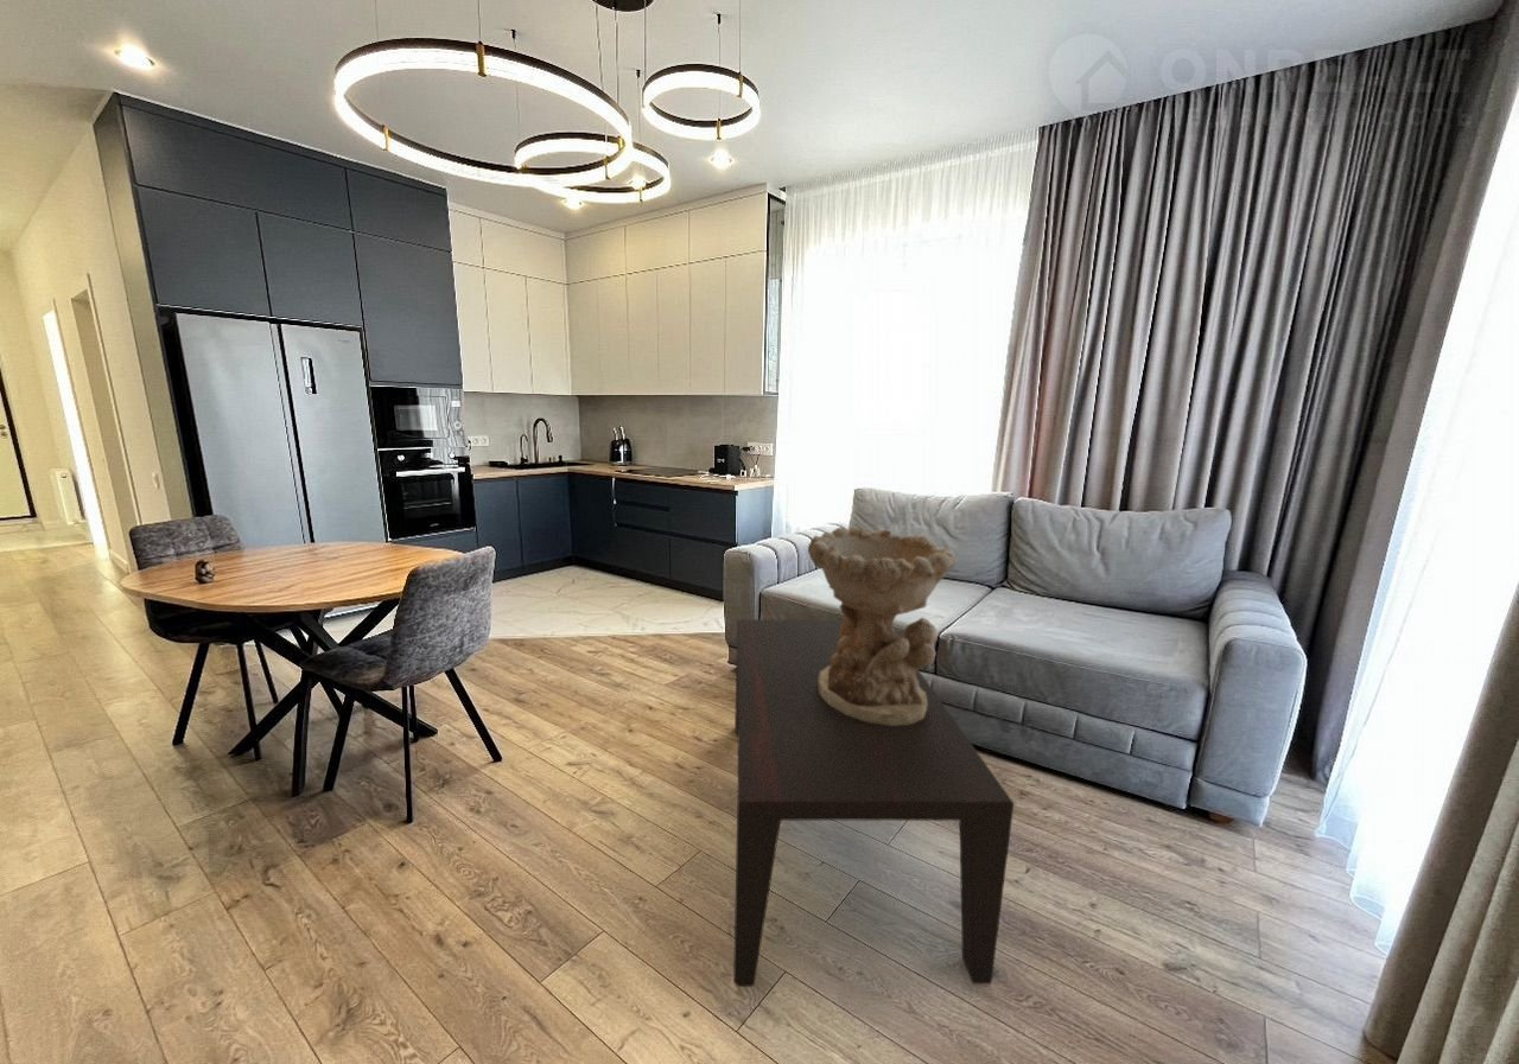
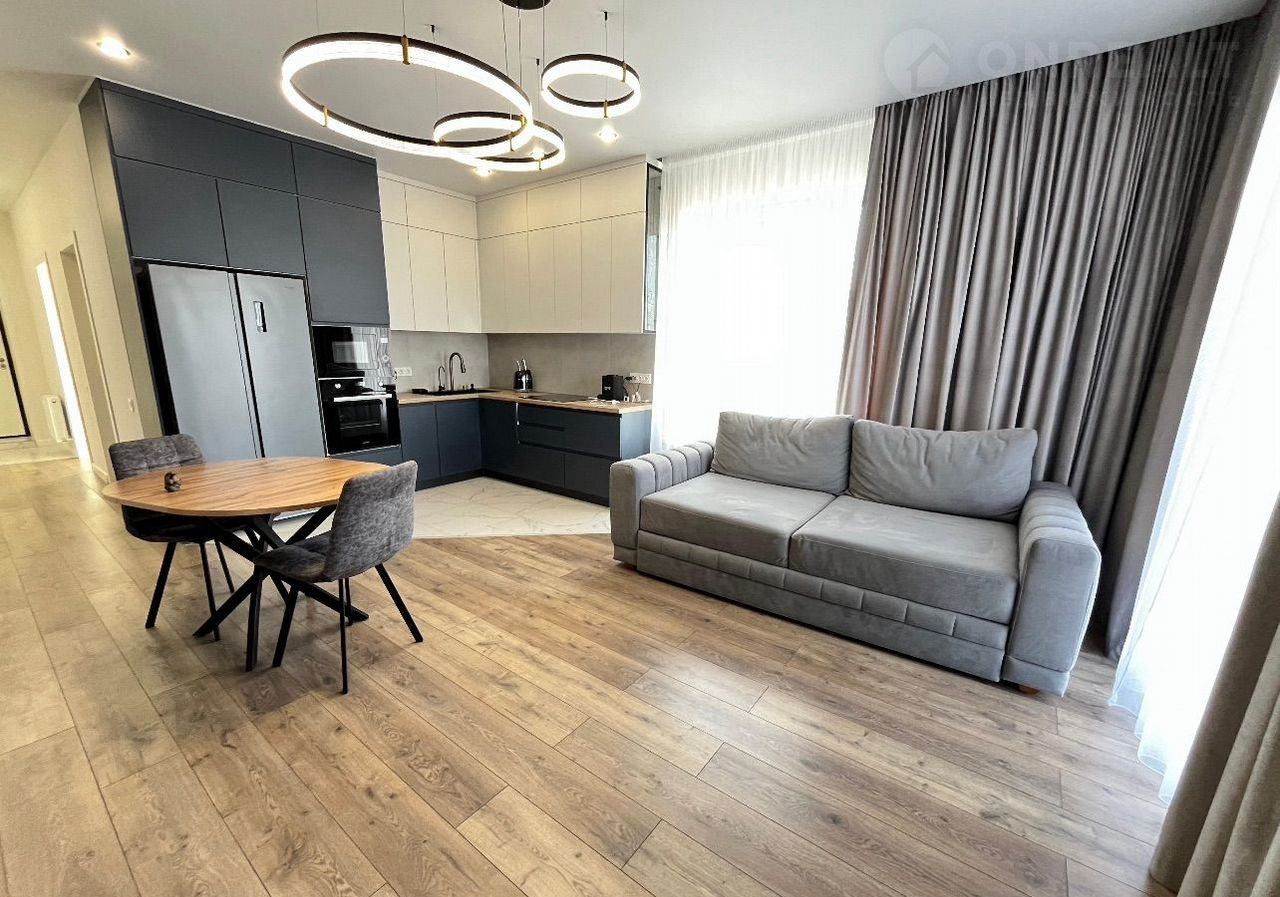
- coffee table (830, 752)
- decorative bowl (875, 618)
